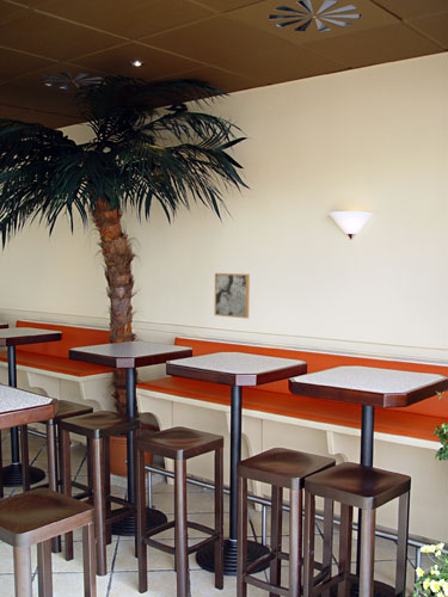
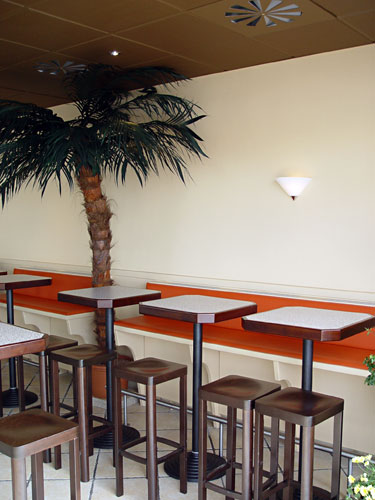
- wall art (231, 295)
